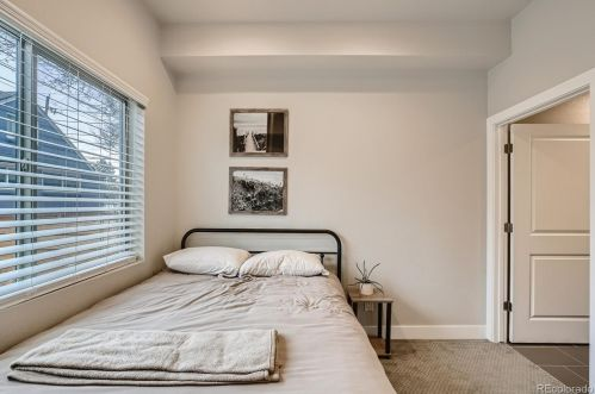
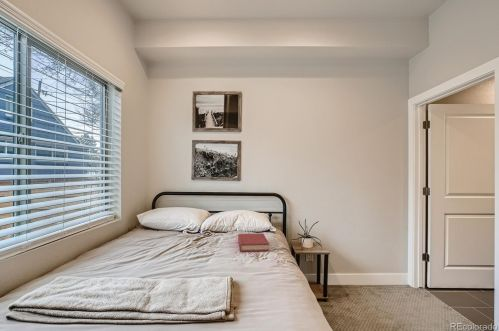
+ hardback book (252, 241)
